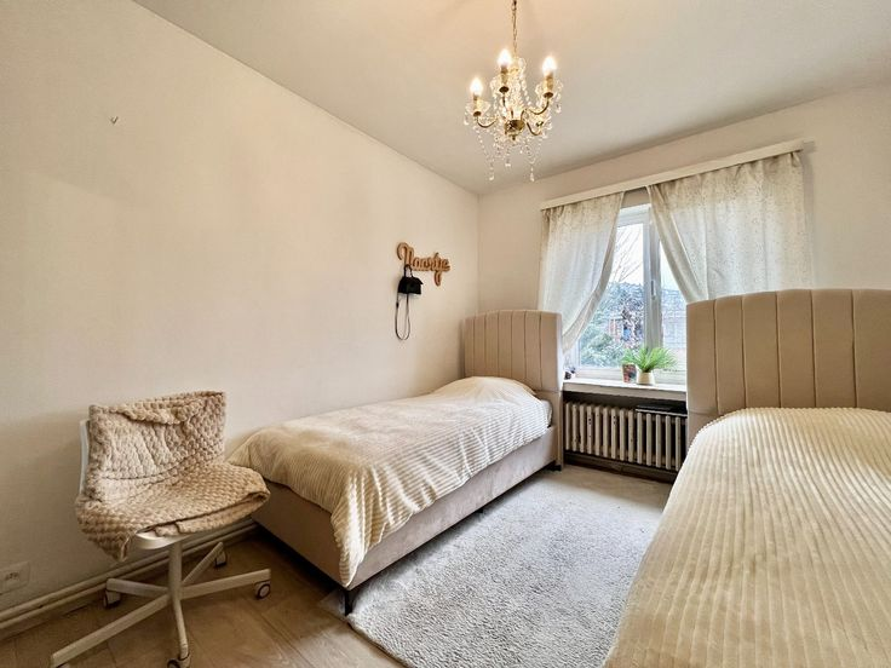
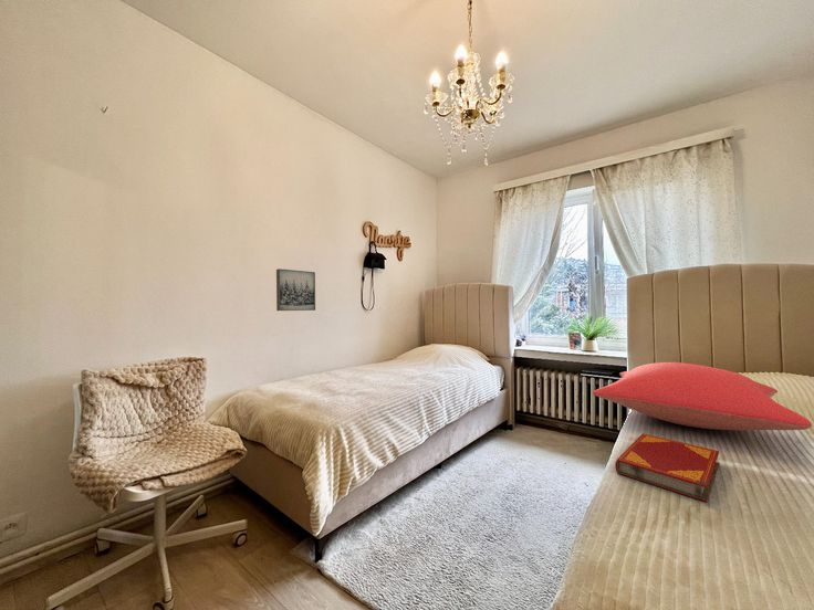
+ pillow (686, 391)
+ wall art (296, 291)
+ hardback book (668, 461)
